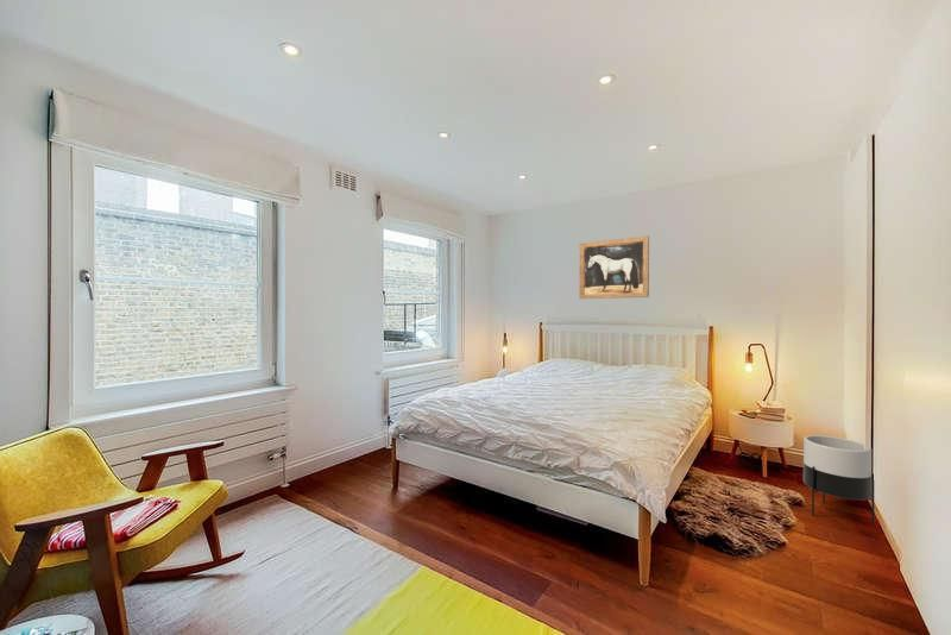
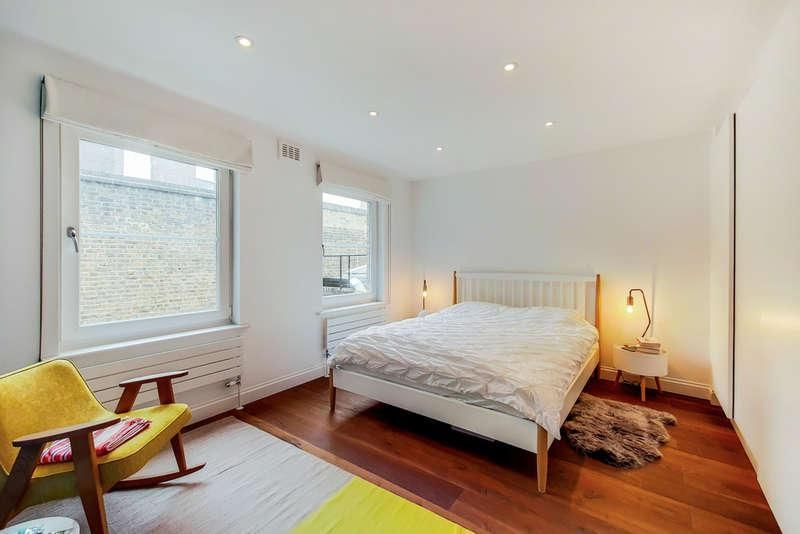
- wall art (612, 269)
- planter (836, 478)
